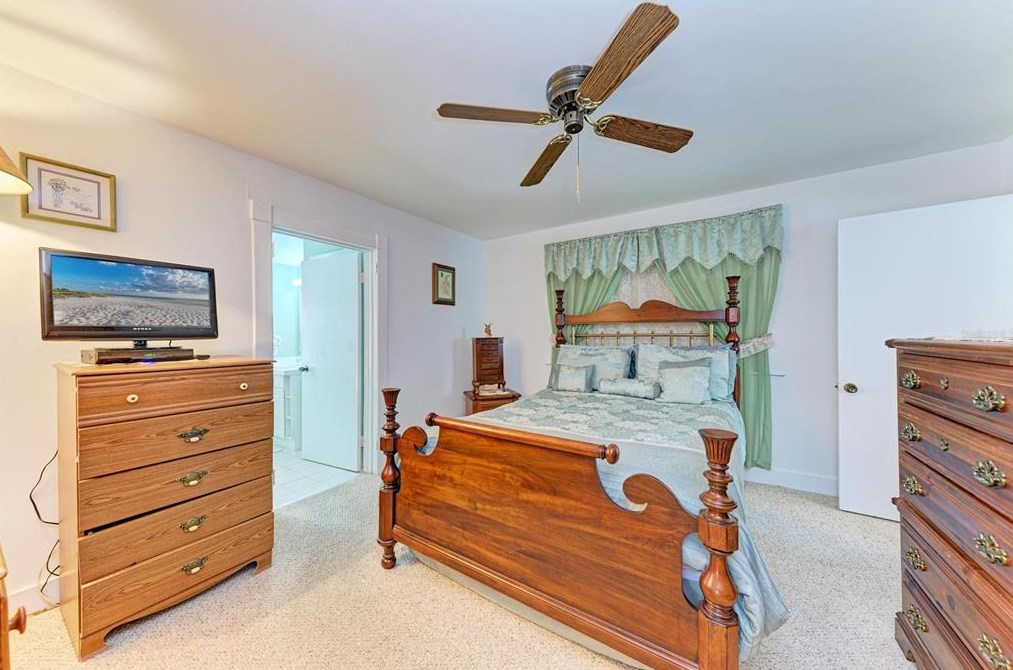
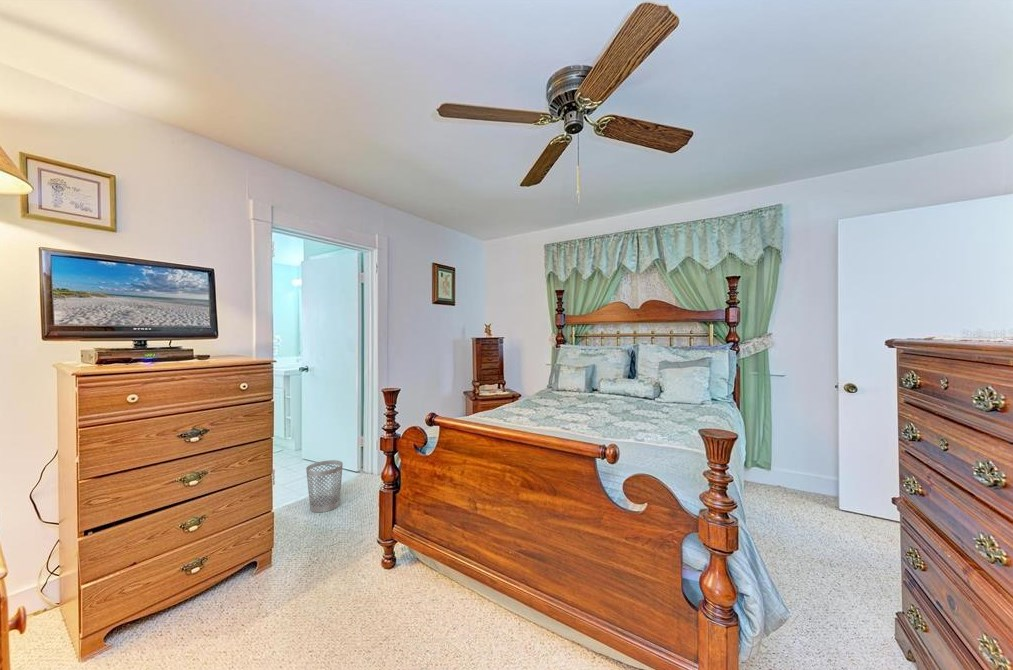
+ wastebasket (324, 485)
